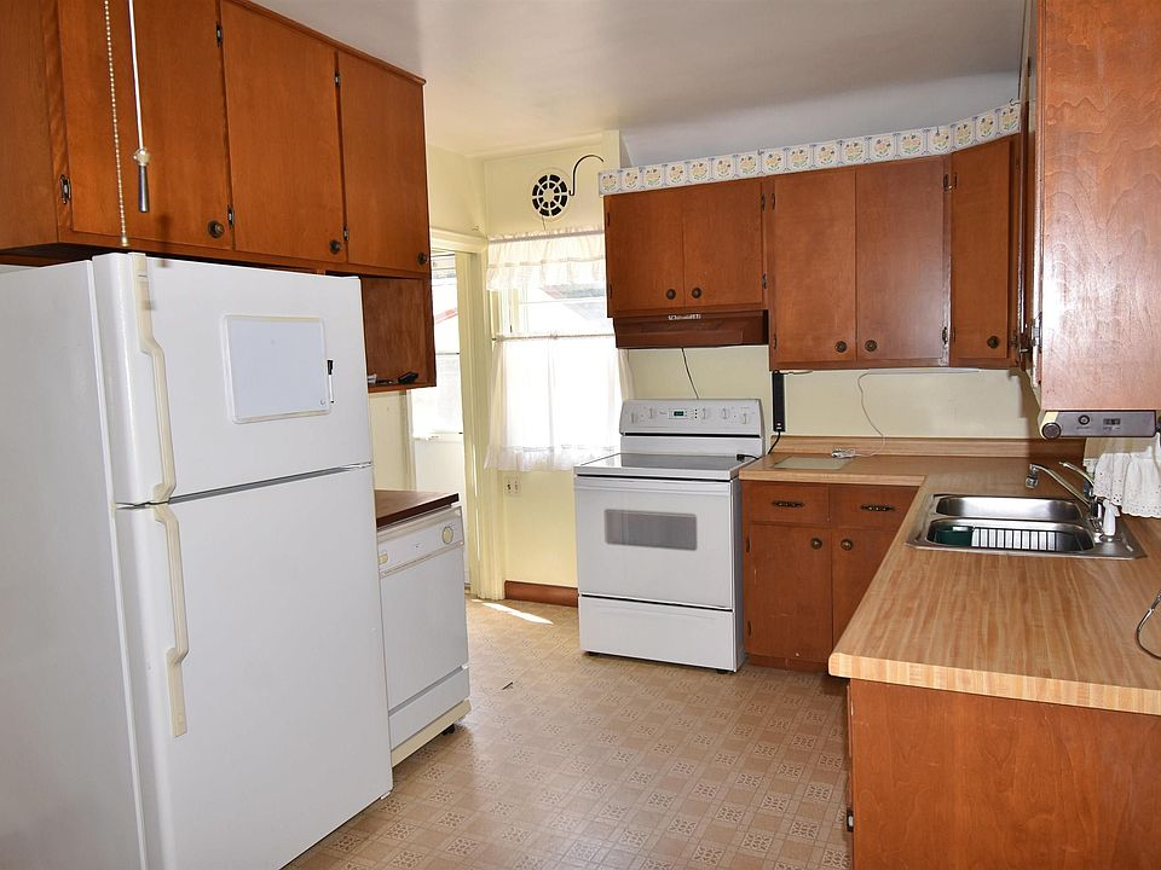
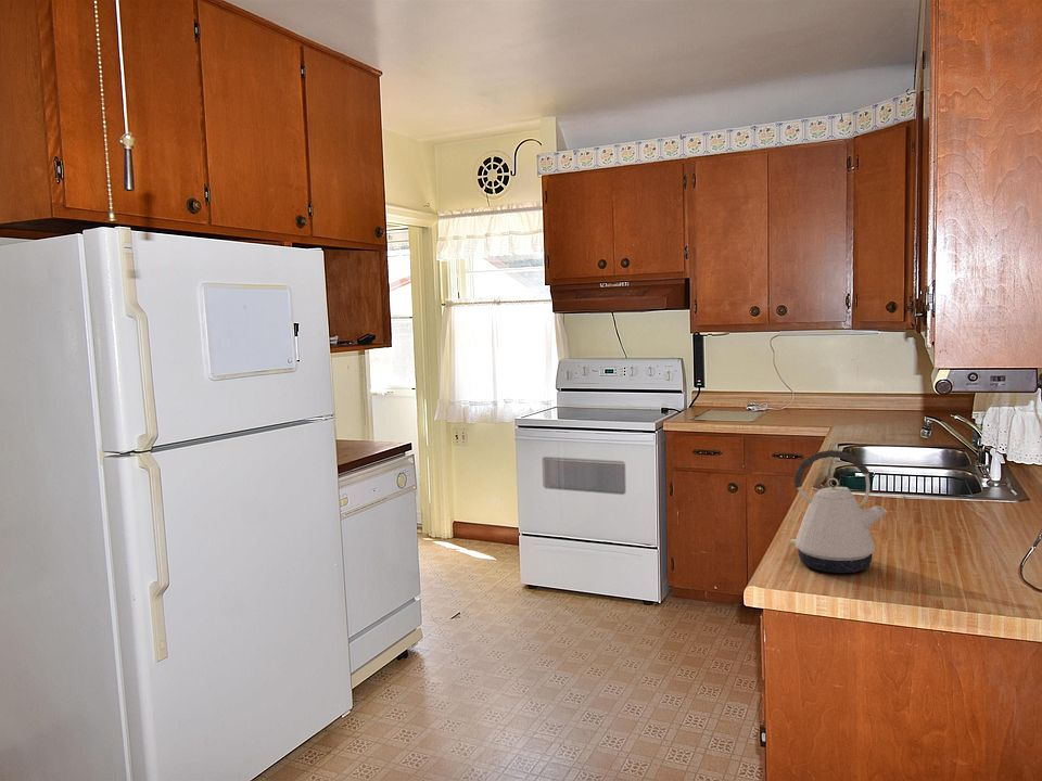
+ kettle (837, 508)
